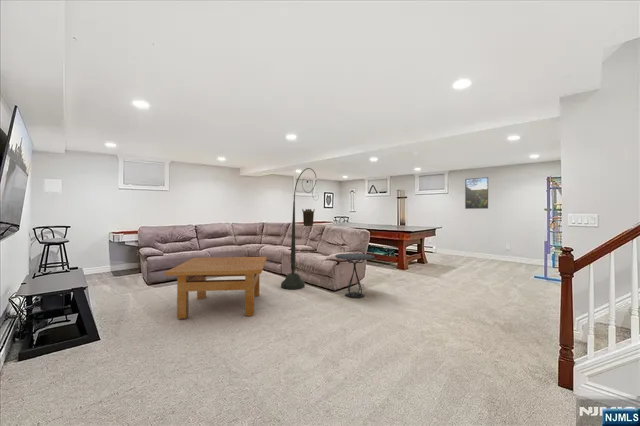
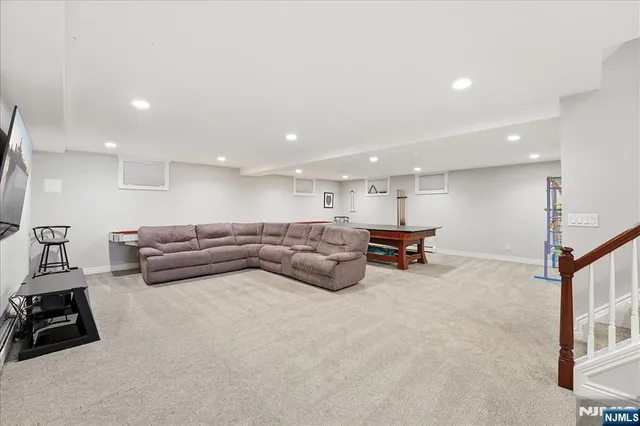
- side table (356, 275)
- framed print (476, 193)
- floor lamp (304, 225)
- table (223, 284)
